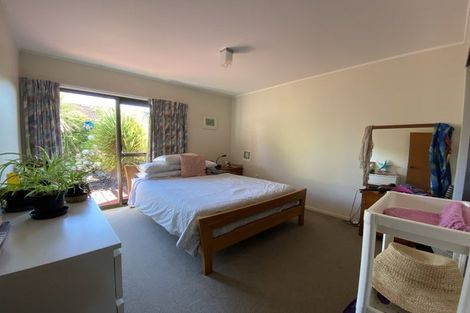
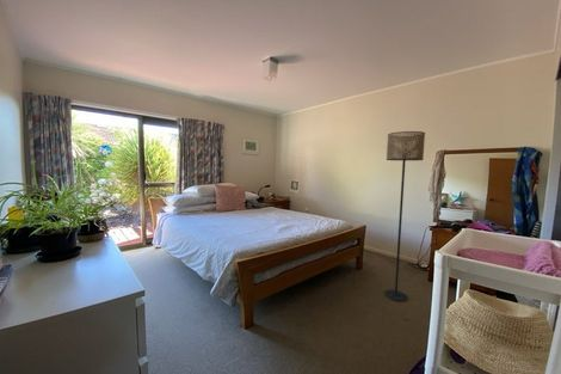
+ floor lamp (400, 216)
